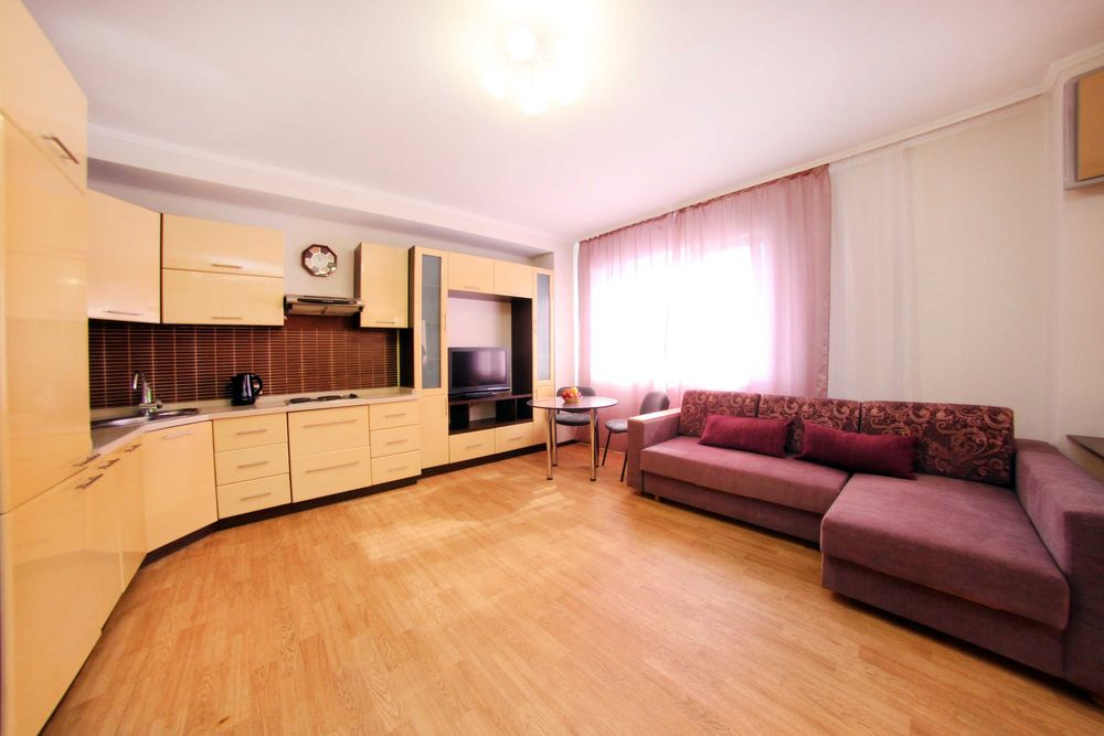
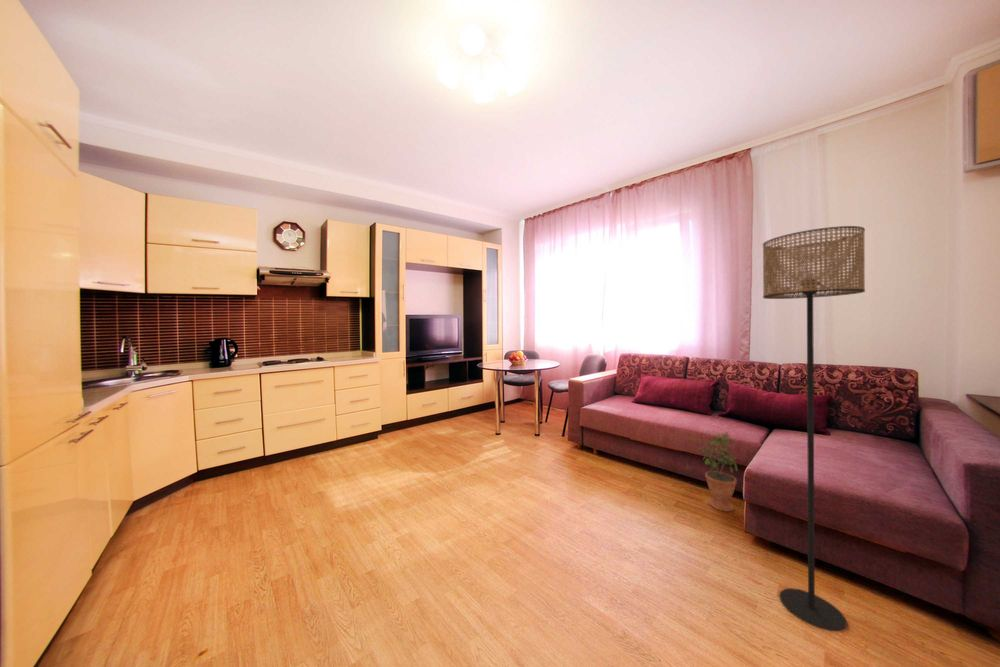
+ potted plant (717, 467)
+ floor lamp (810, 424)
